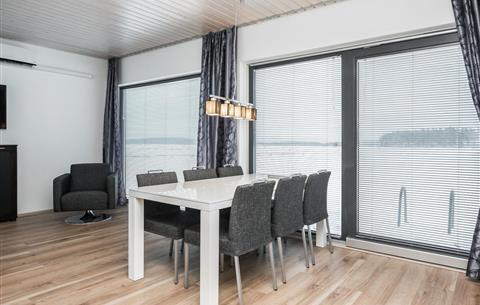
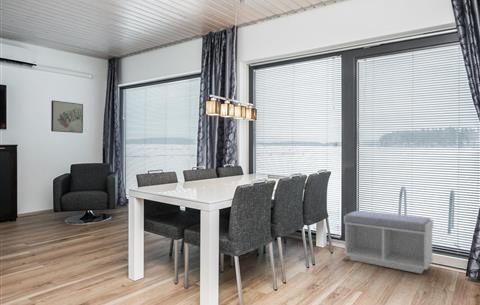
+ bench (387, 238)
+ wall art (67, 117)
